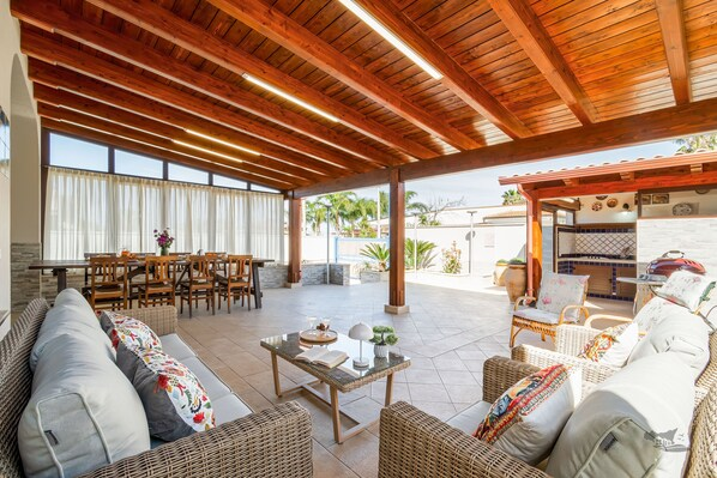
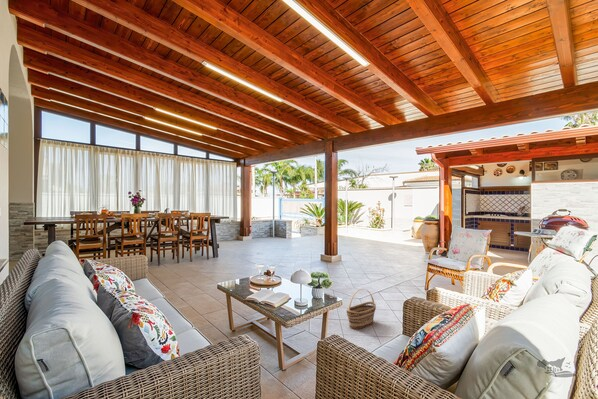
+ basket (361, 306)
